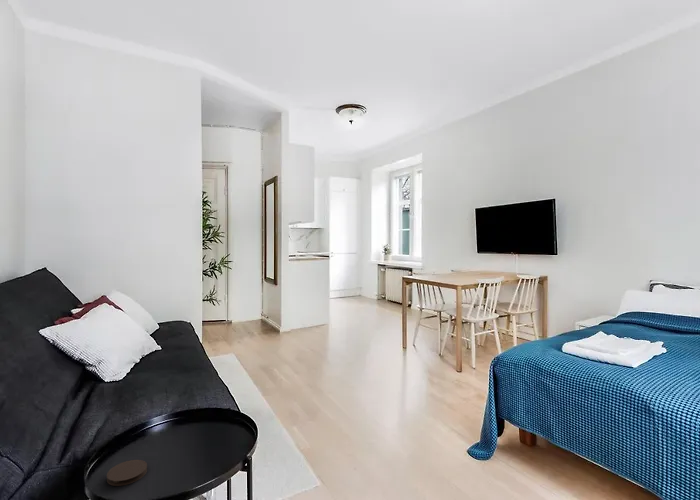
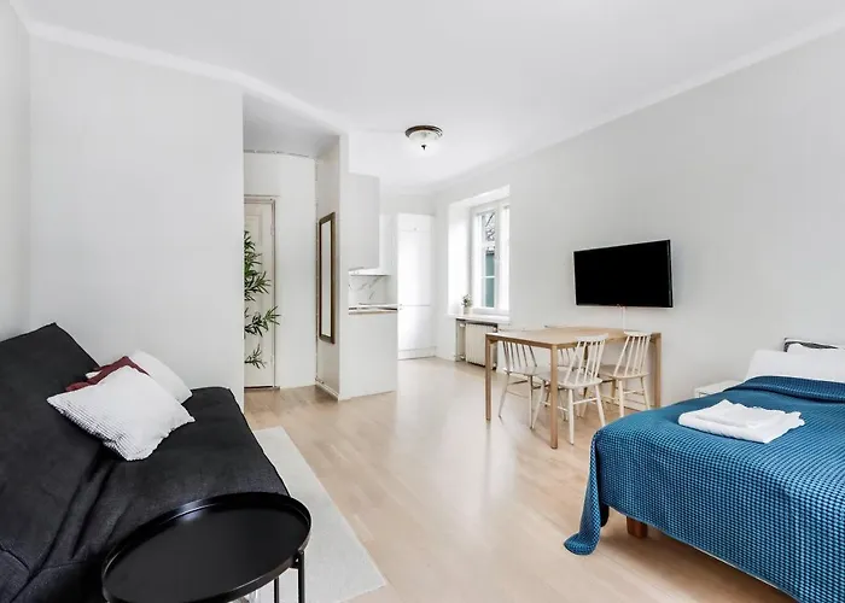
- coaster (127, 472)
